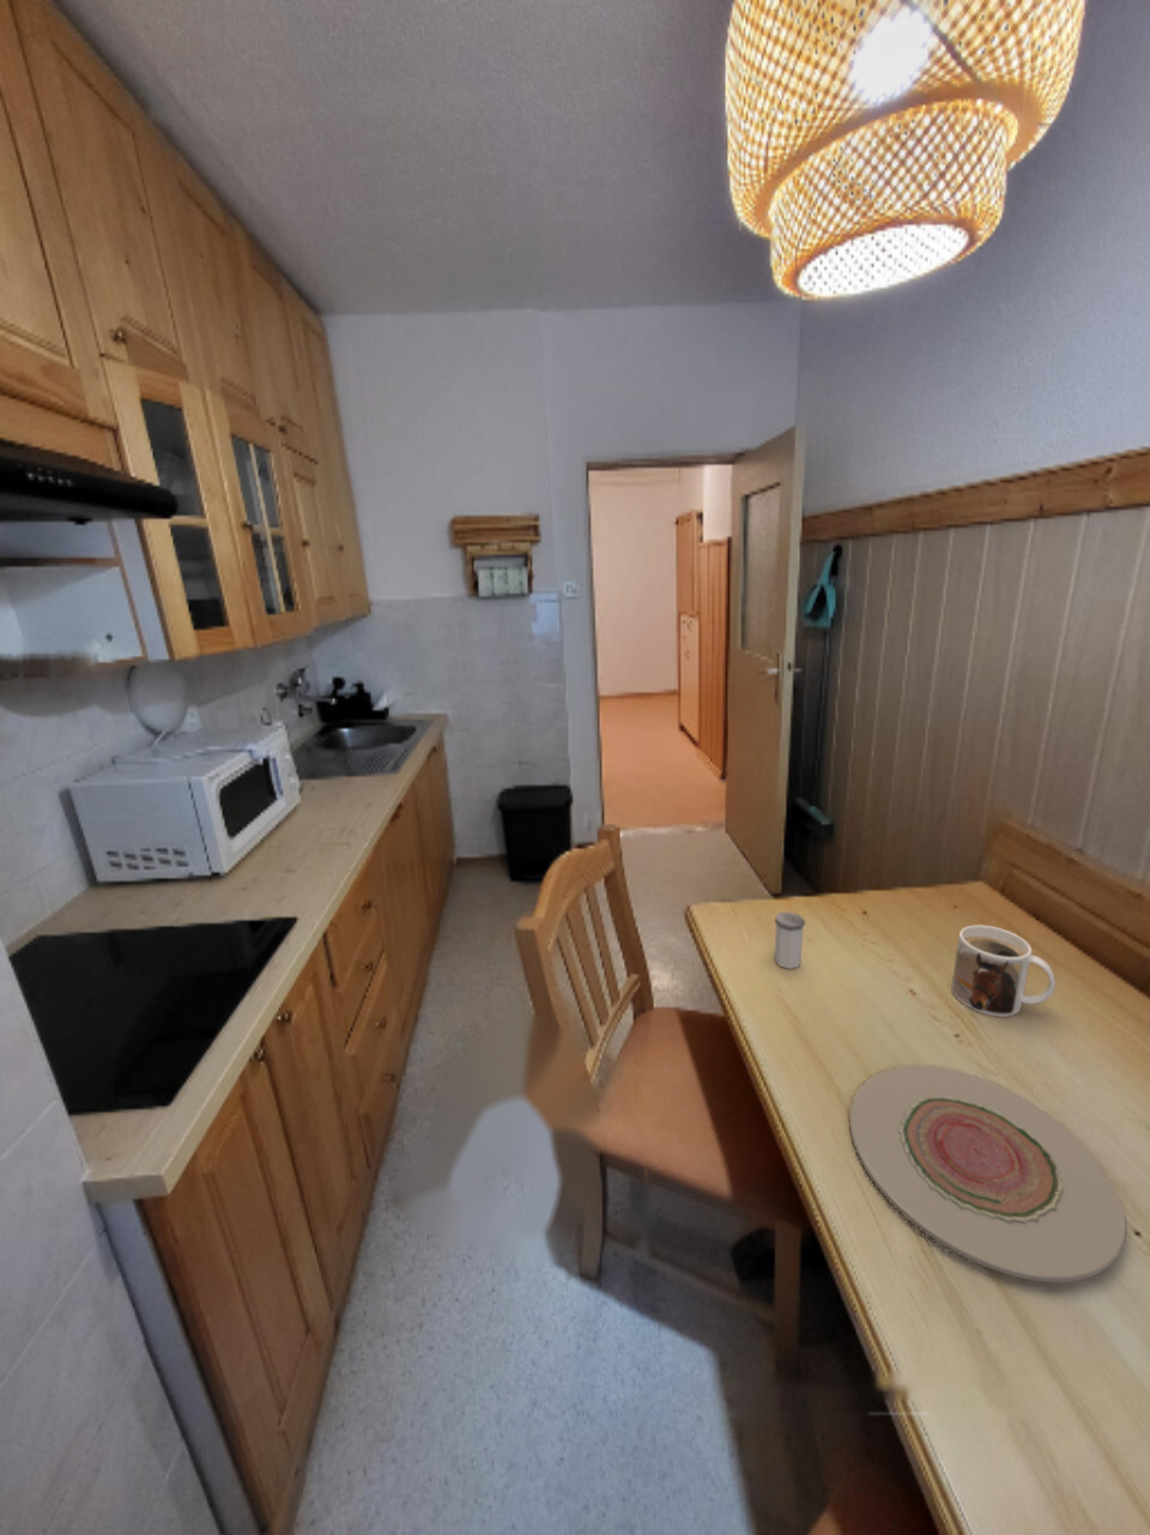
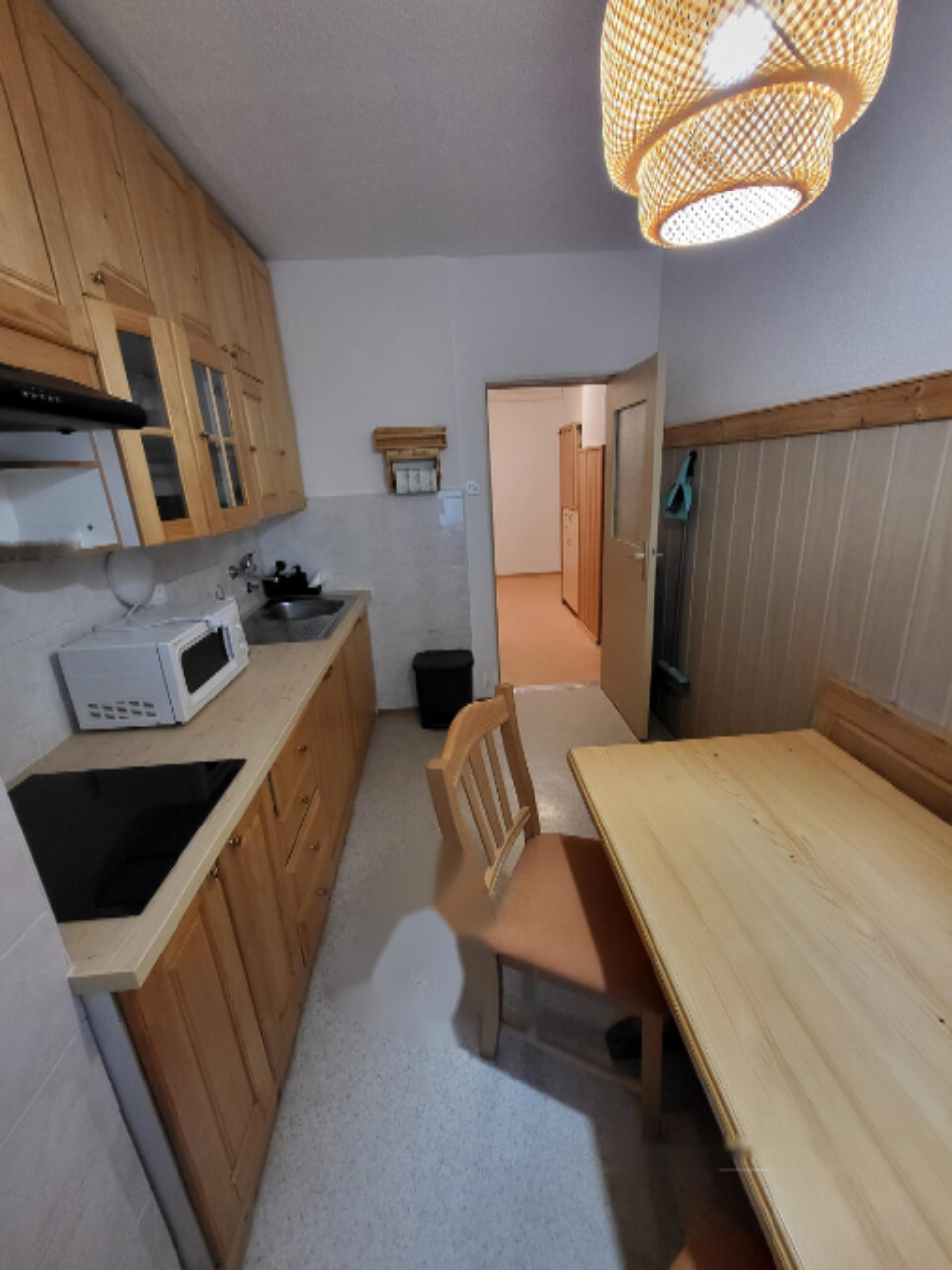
- mug (997, 973)
- plate (972, 1152)
- salt shaker (789, 940)
